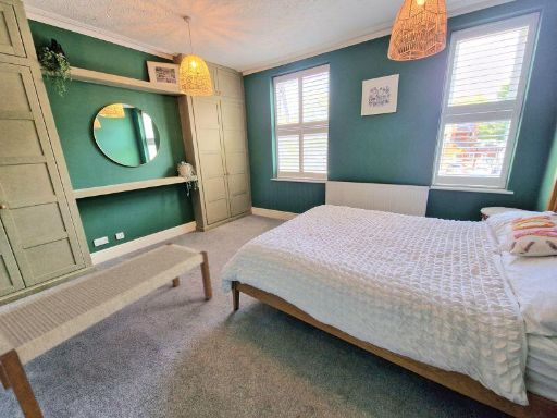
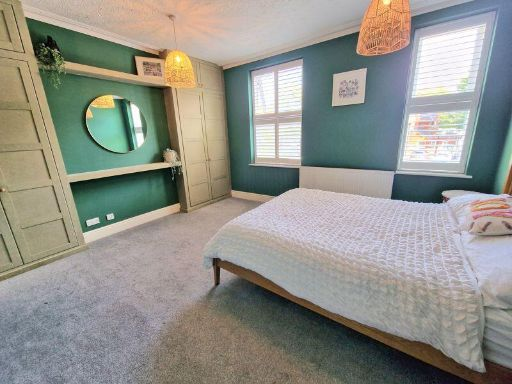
- bench (124, 306)
